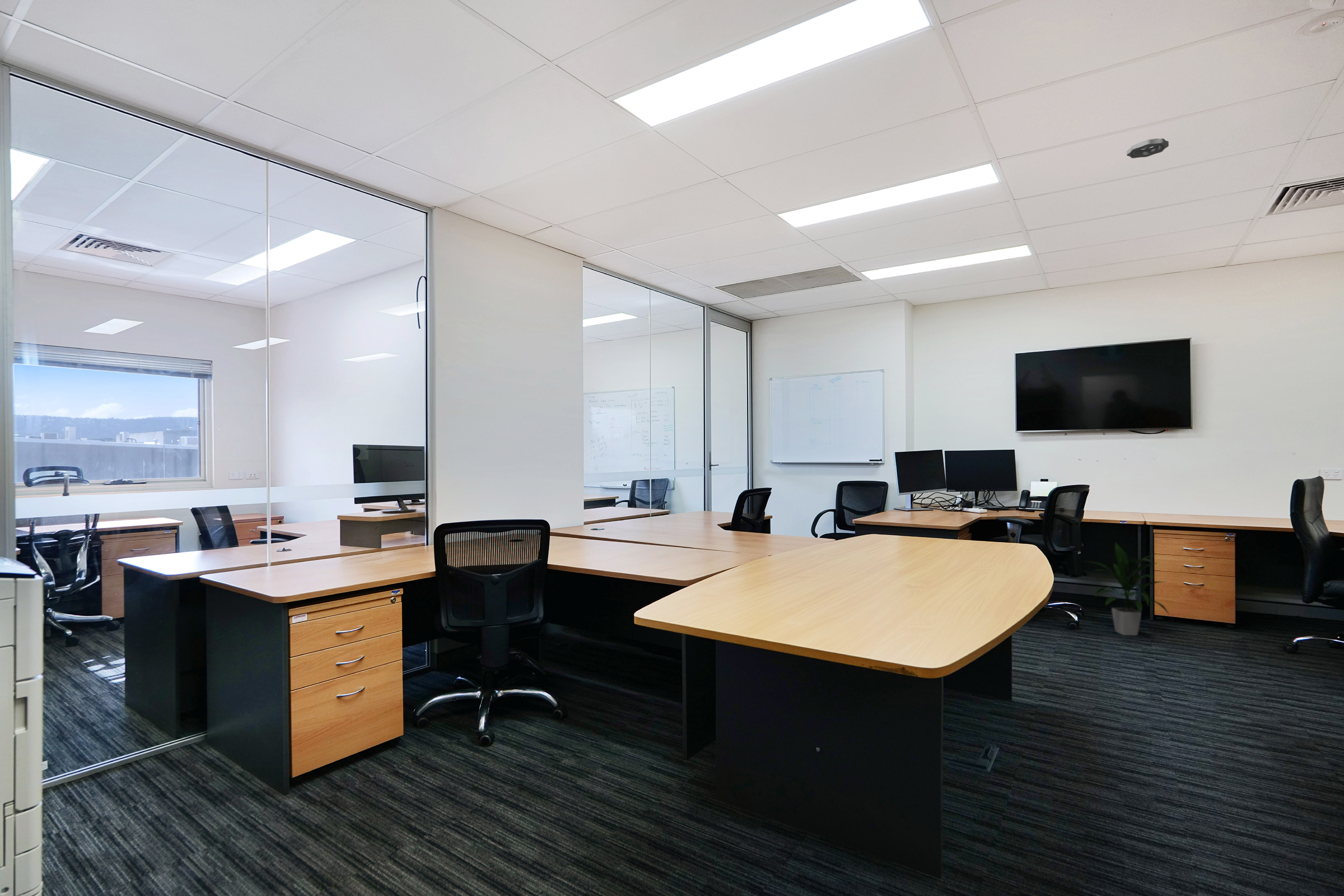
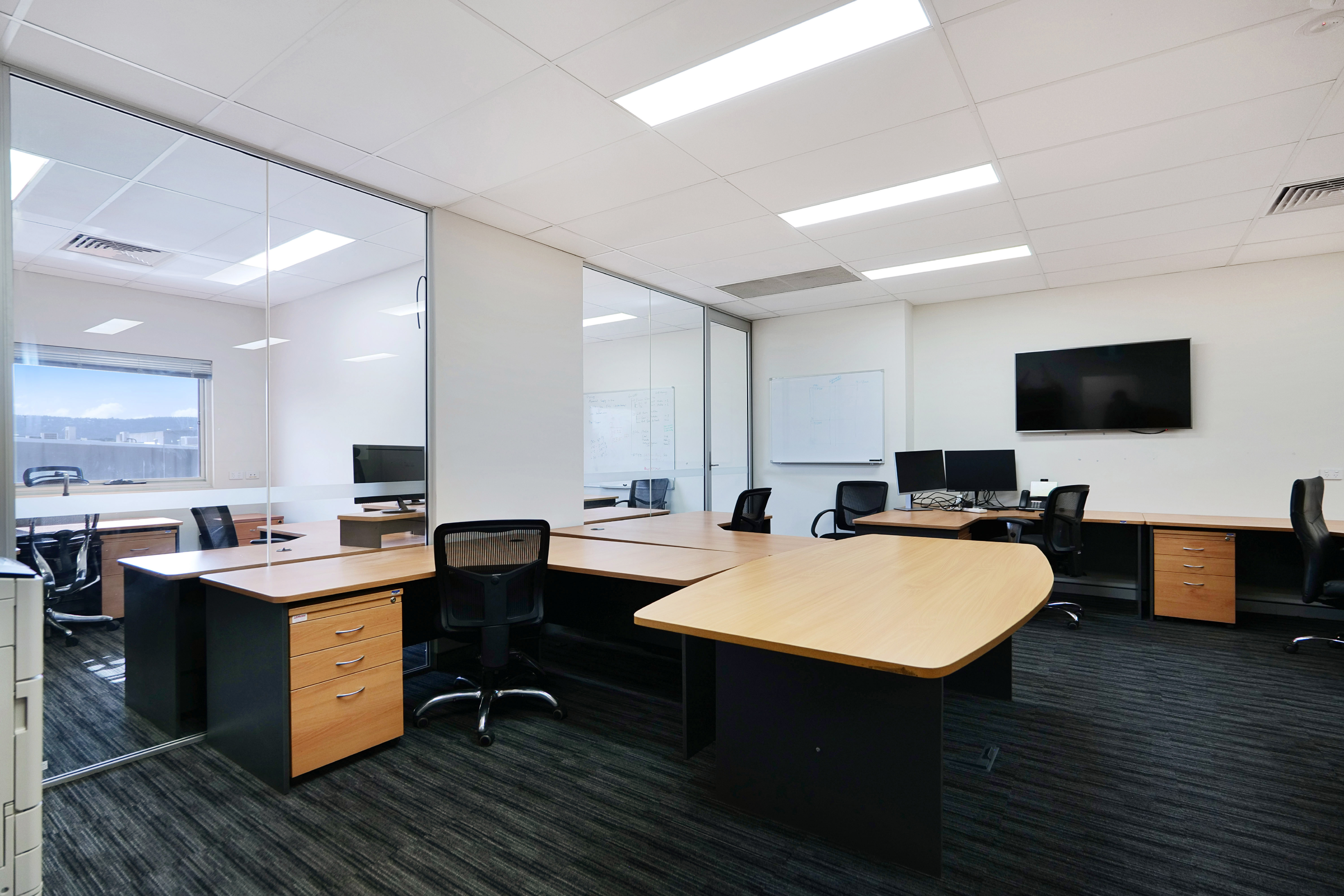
- indoor plant (1130, 590)
- smoke detector (1147, 146)
